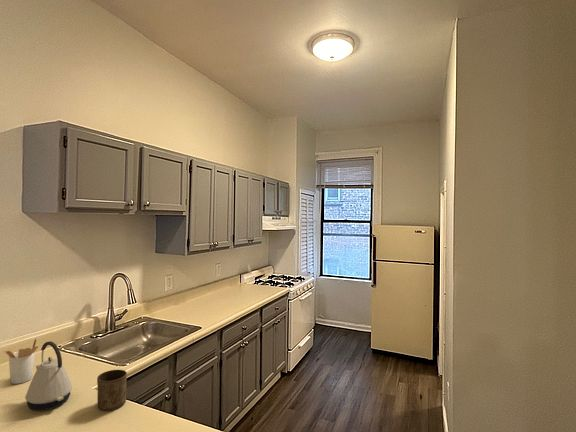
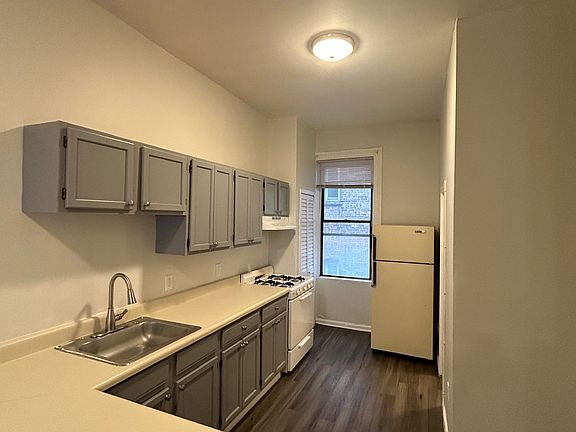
- utensil holder (24, 361)
- cup (111, 389)
- kettle (49, 371)
